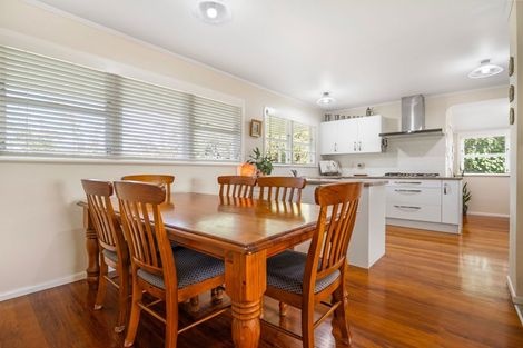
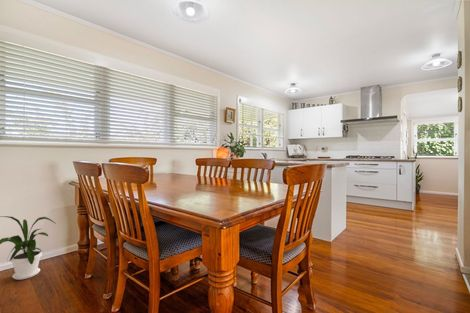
+ house plant (24, 244)
